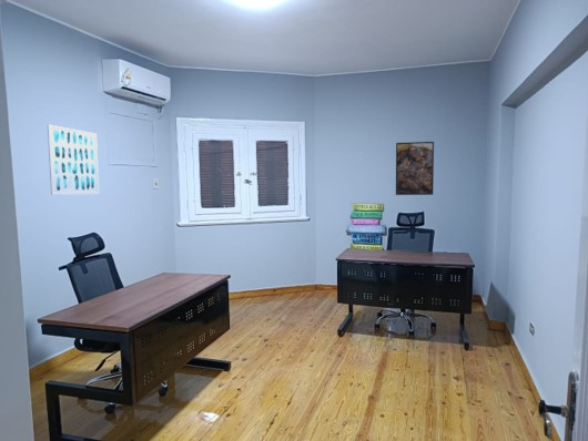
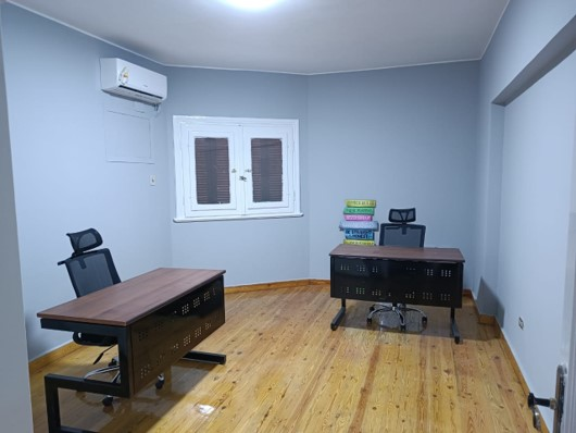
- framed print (414, 168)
- wall art (74, 162)
